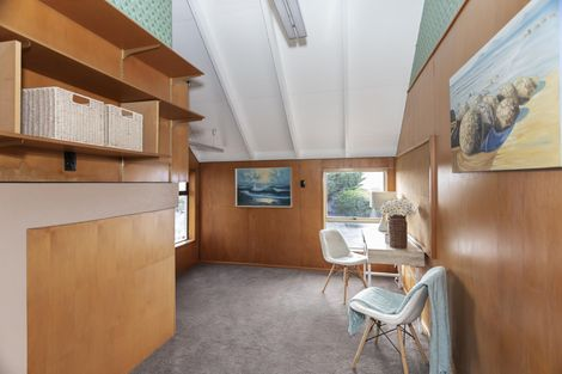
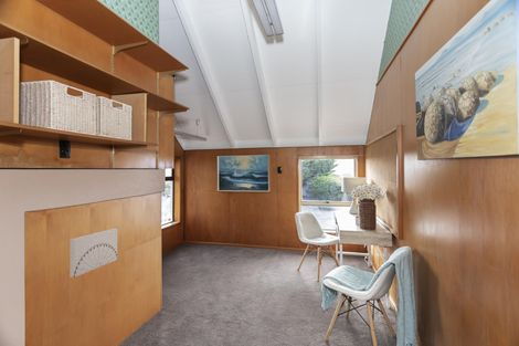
+ wall art (95, 250)
